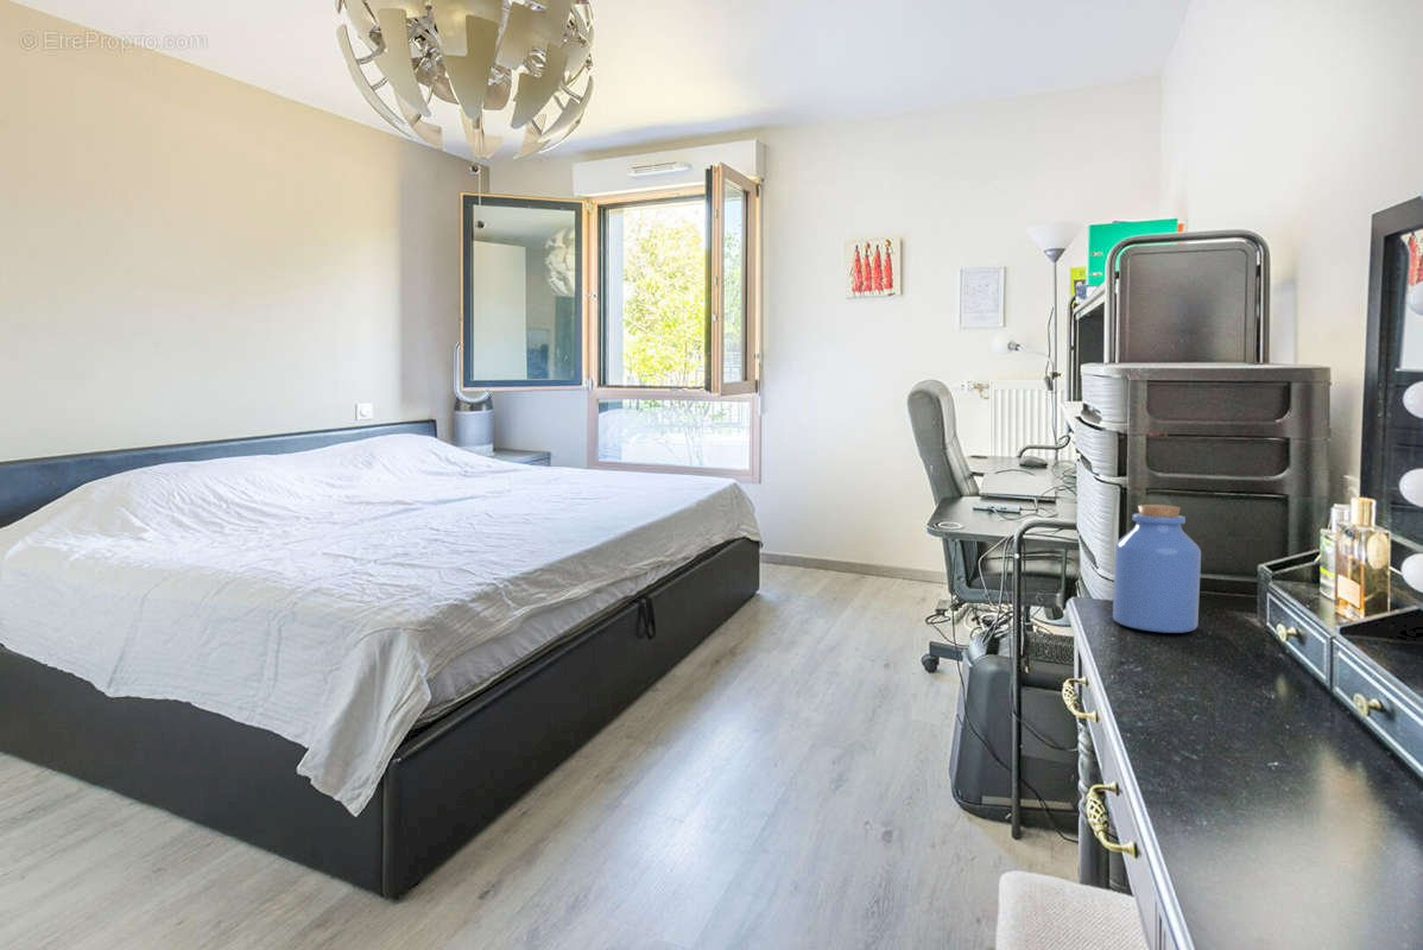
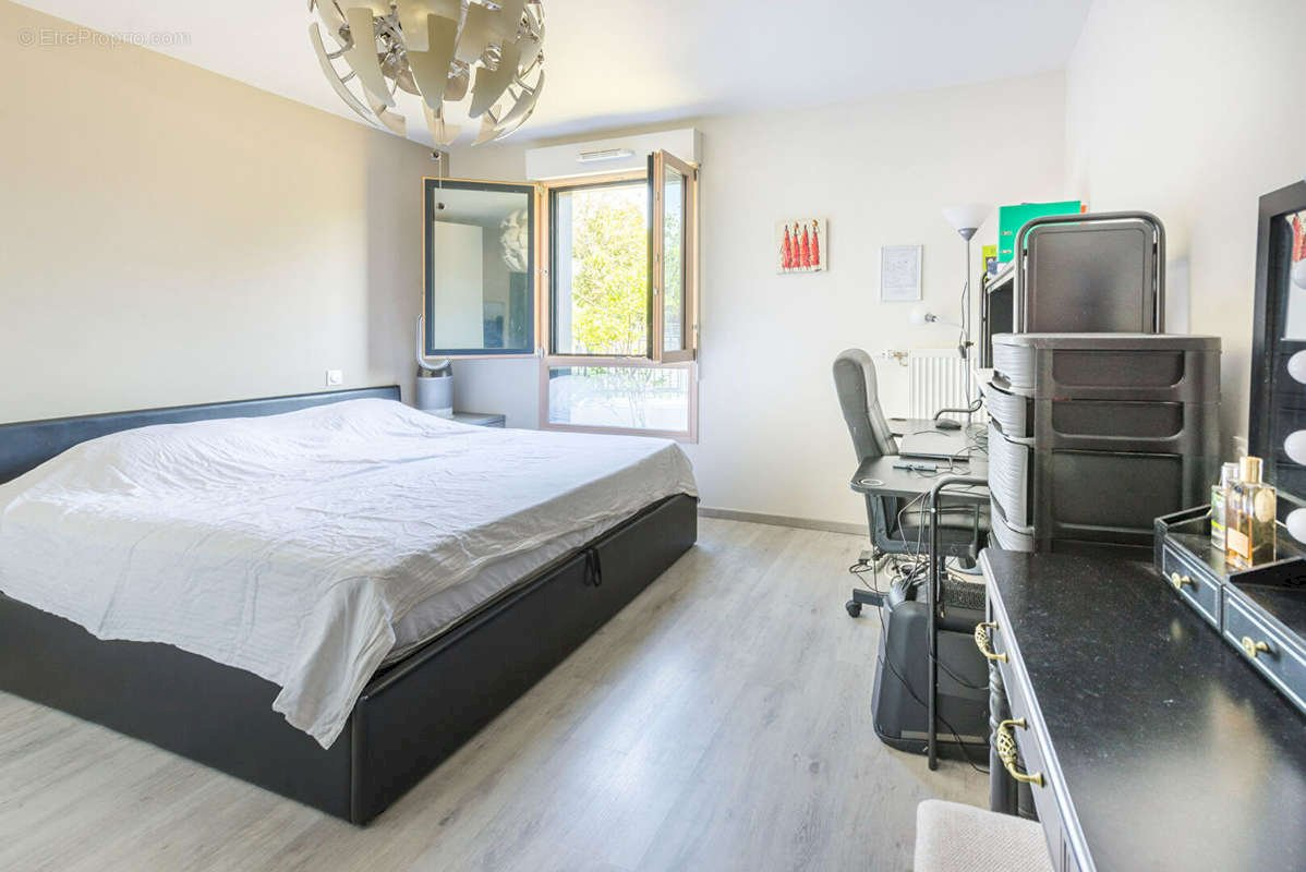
- jar (1156, 565)
